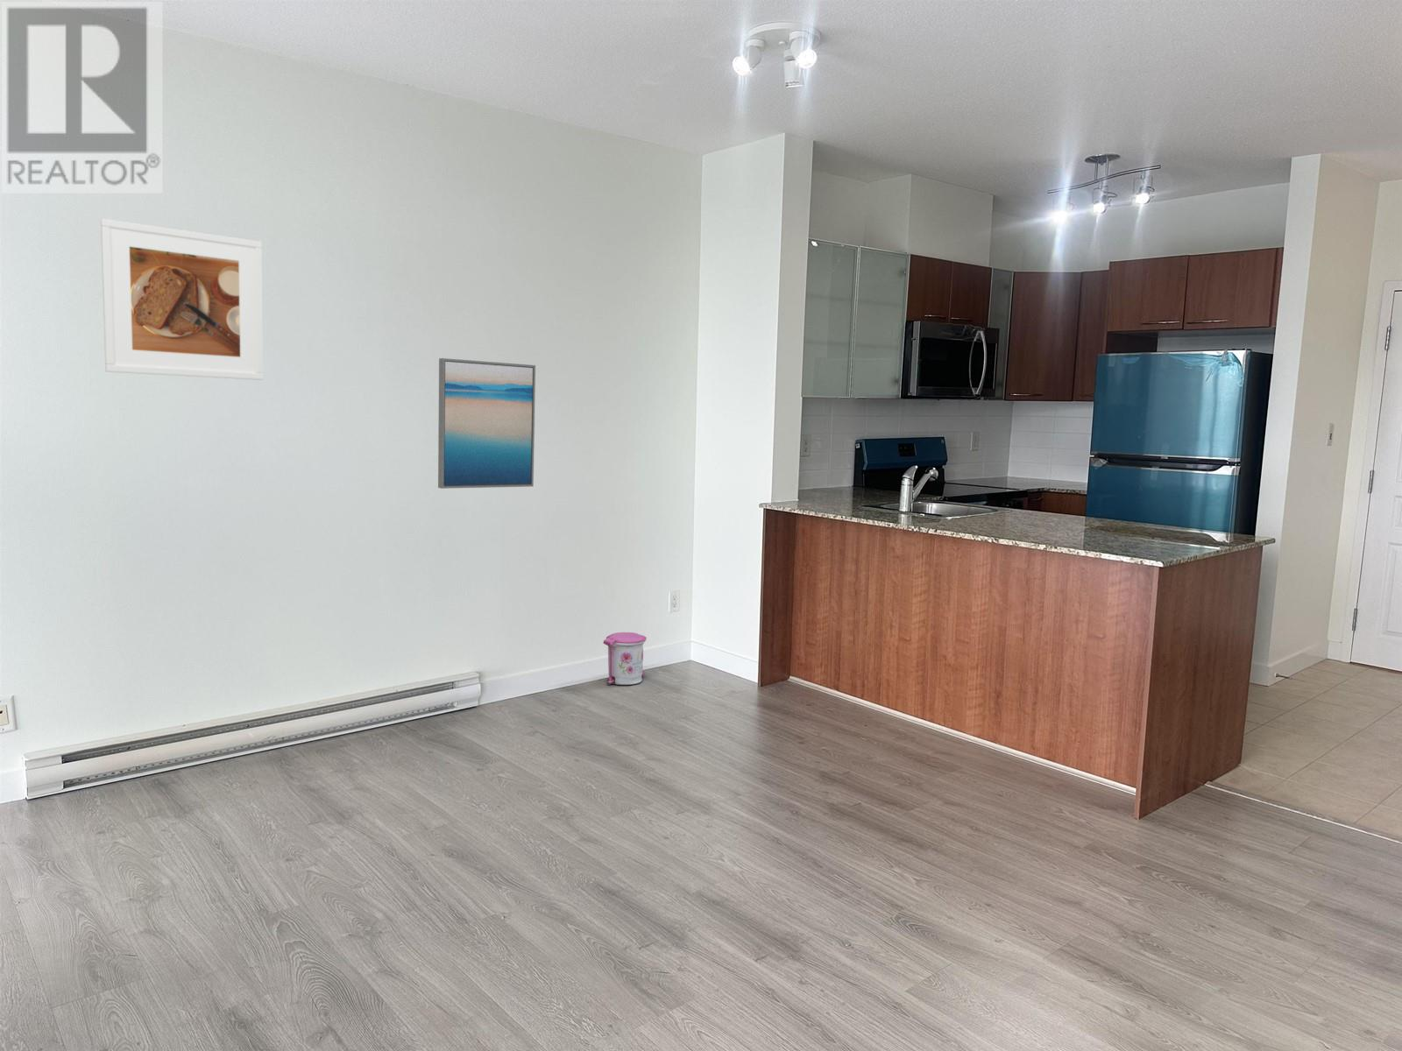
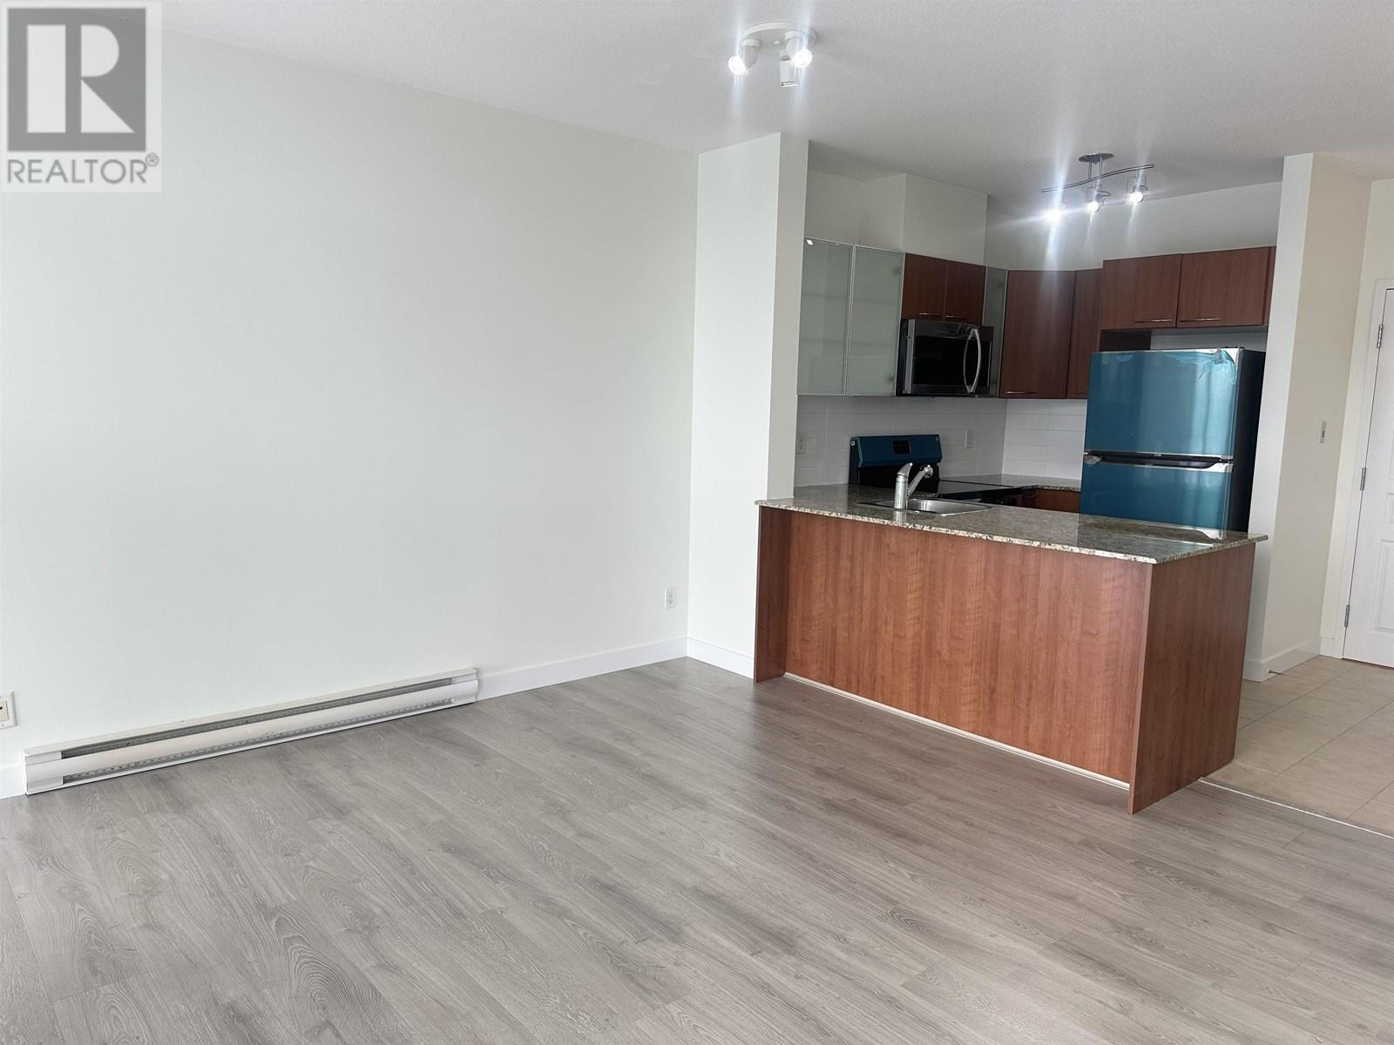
- wall art (488, 425)
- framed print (187, 304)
- trash can (625, 657)
